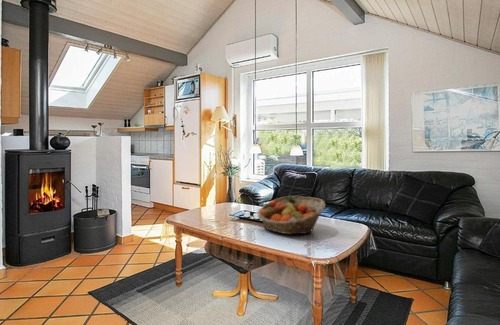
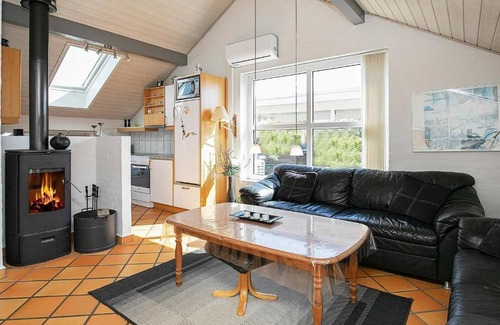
- fruit basket (290, 213)
